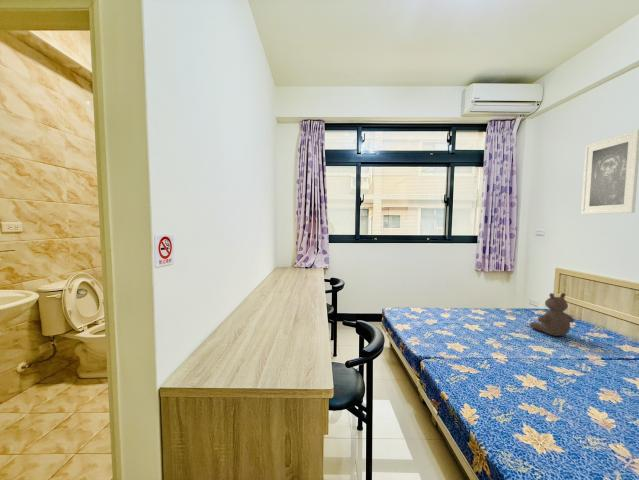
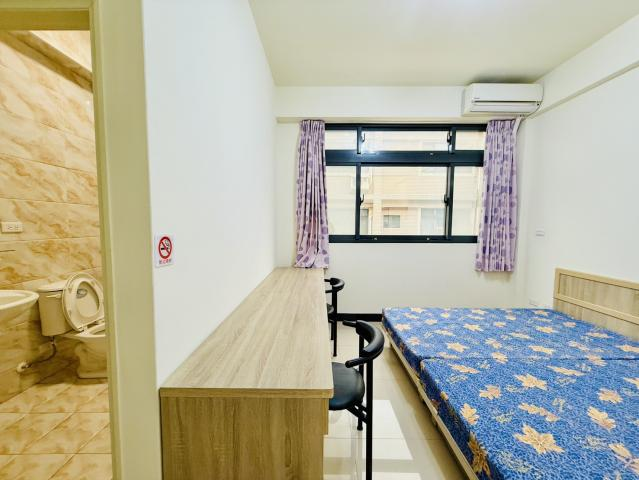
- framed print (608, 176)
- bear (550, 312)
